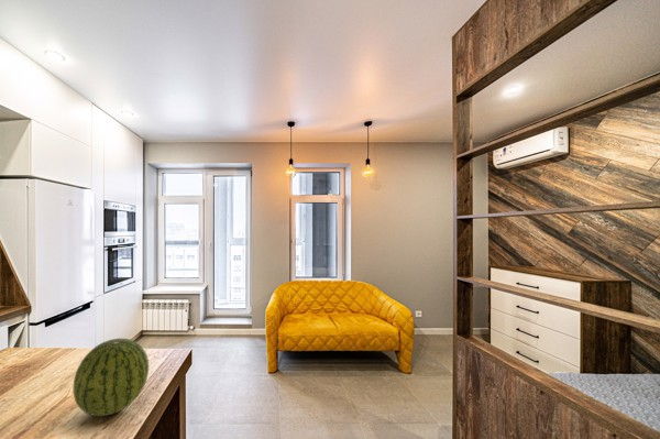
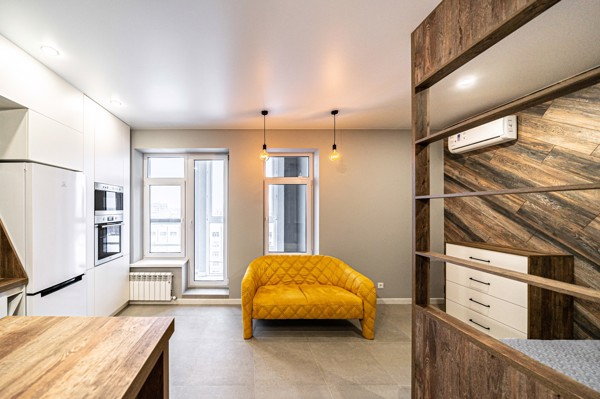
- fruit (112, 374)
